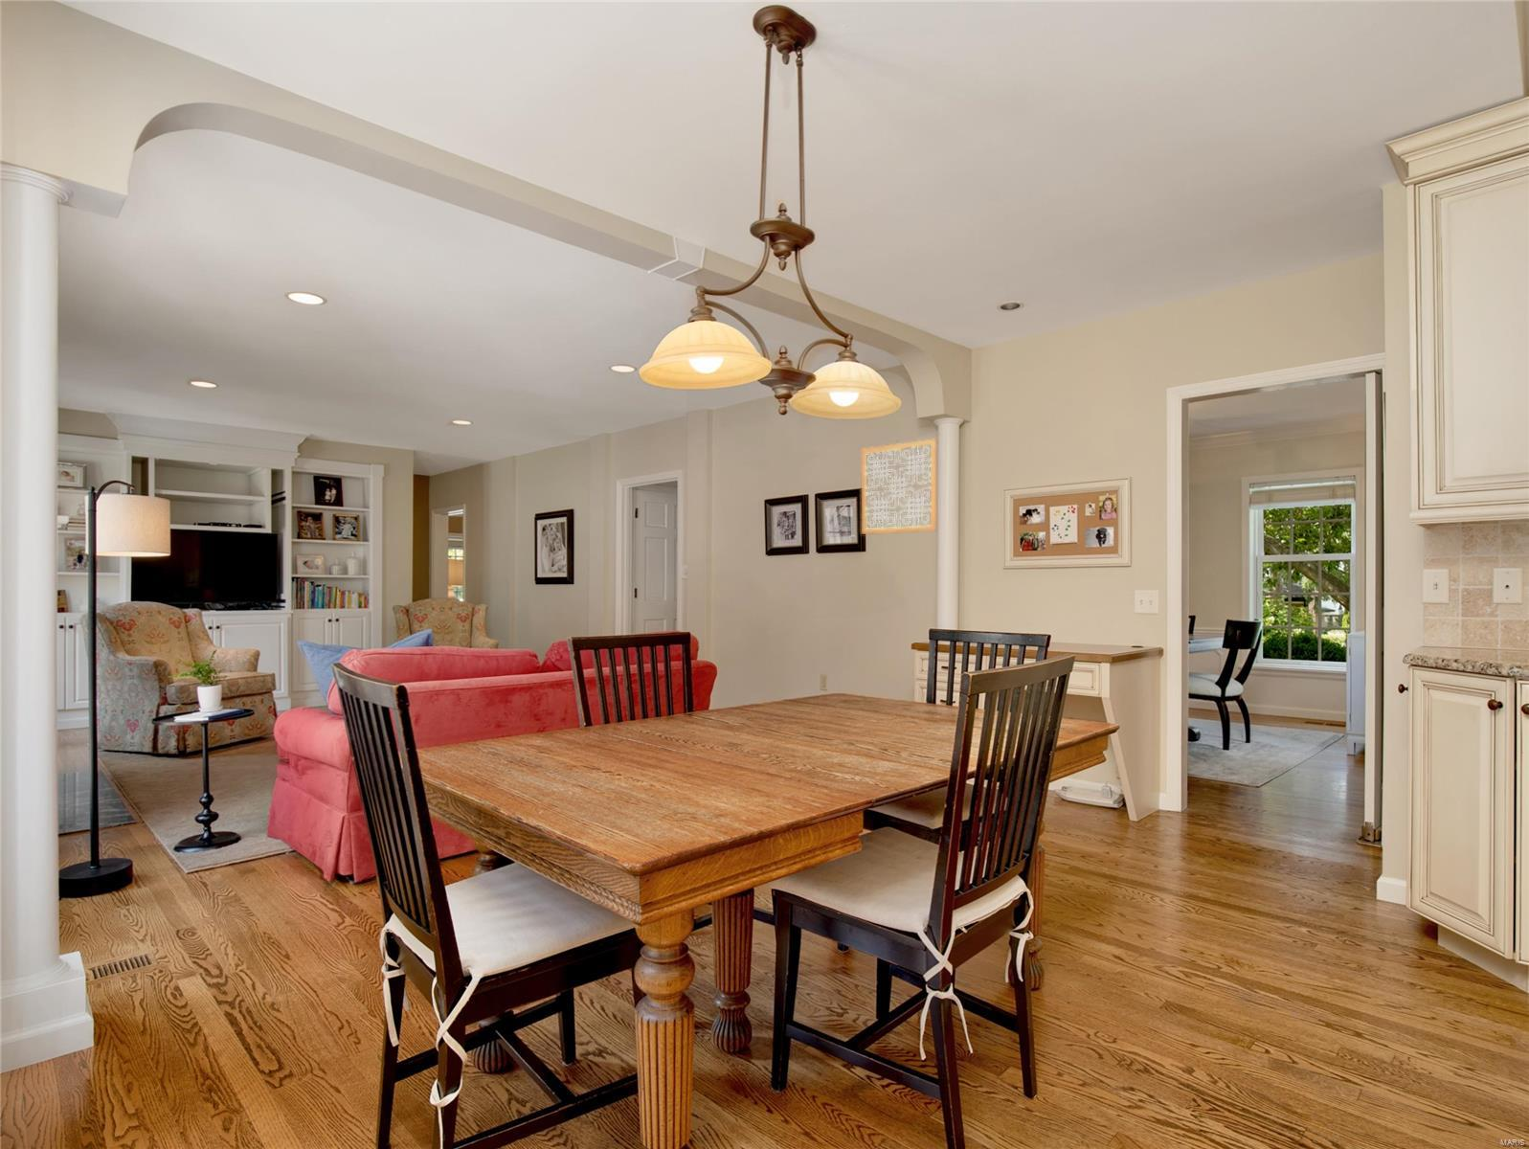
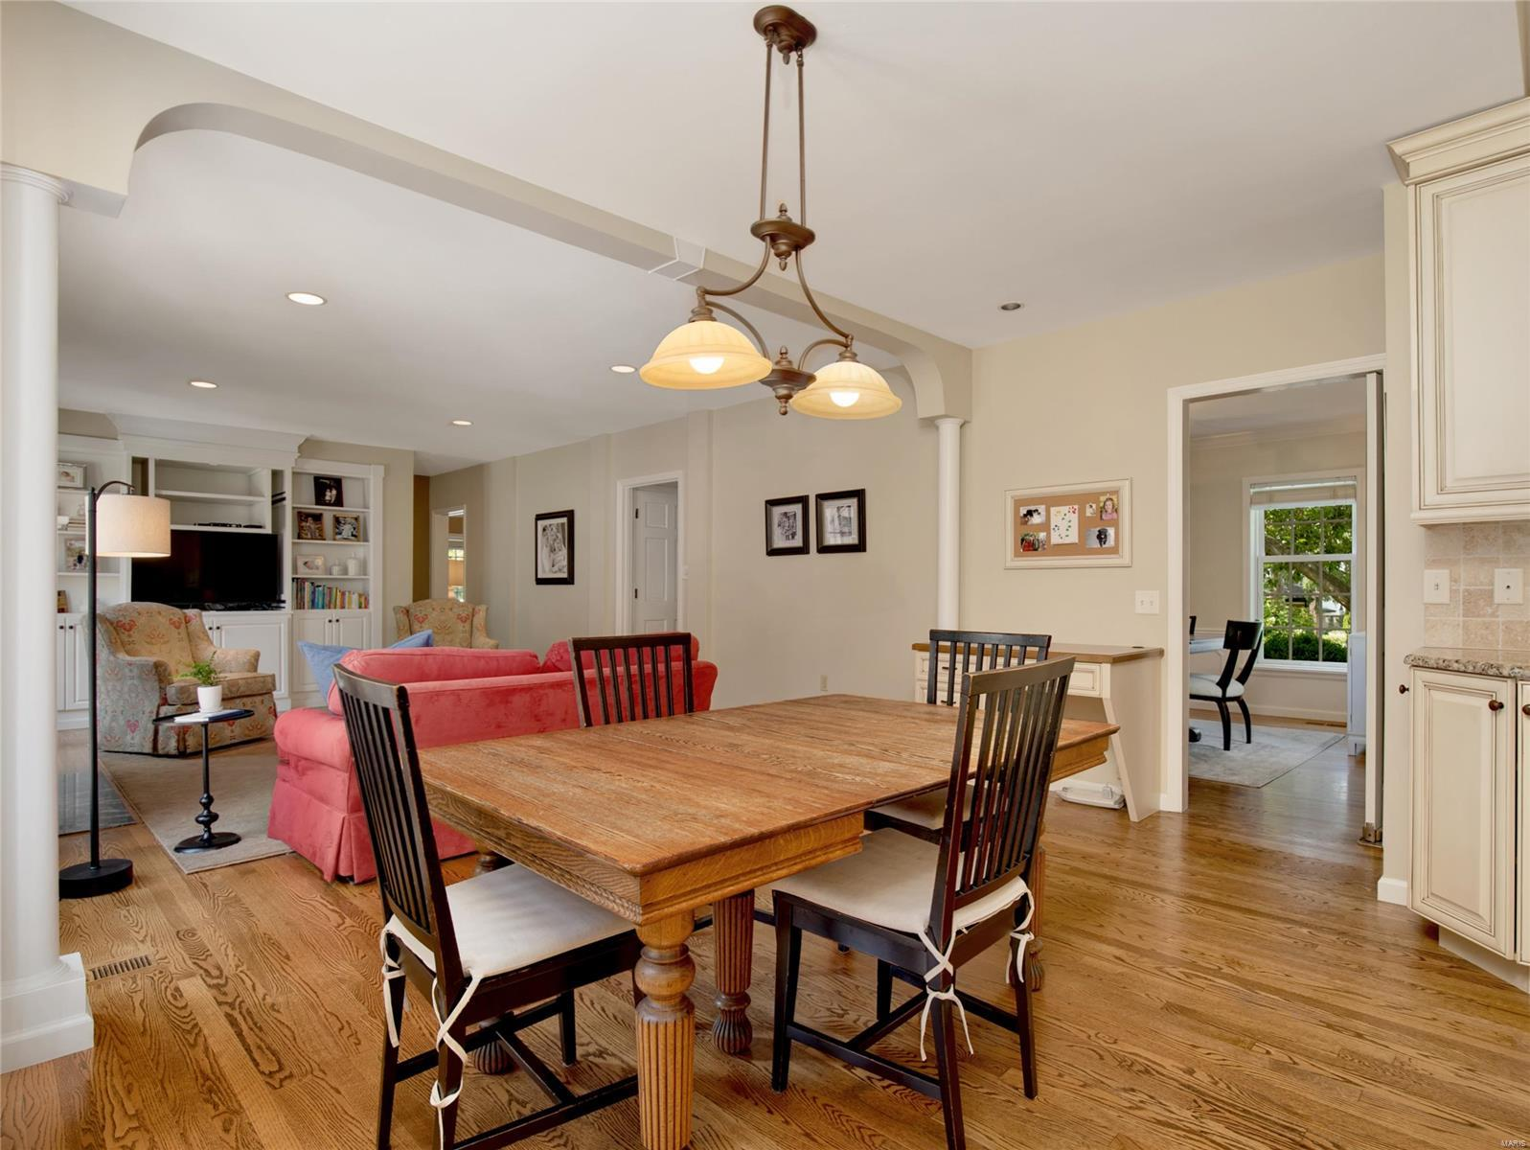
- wall art (897, 485)
